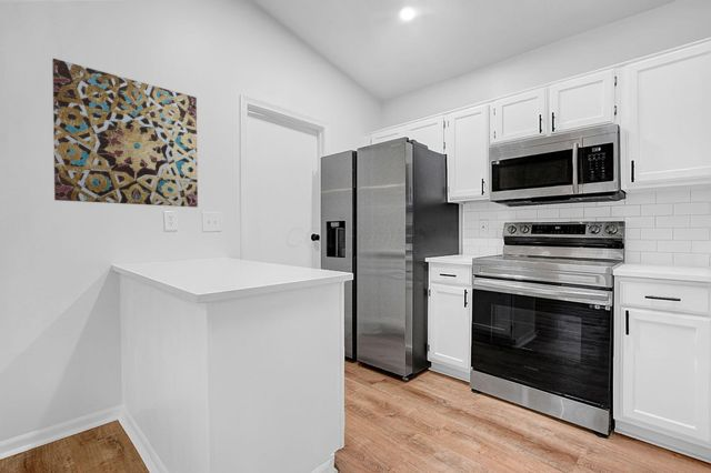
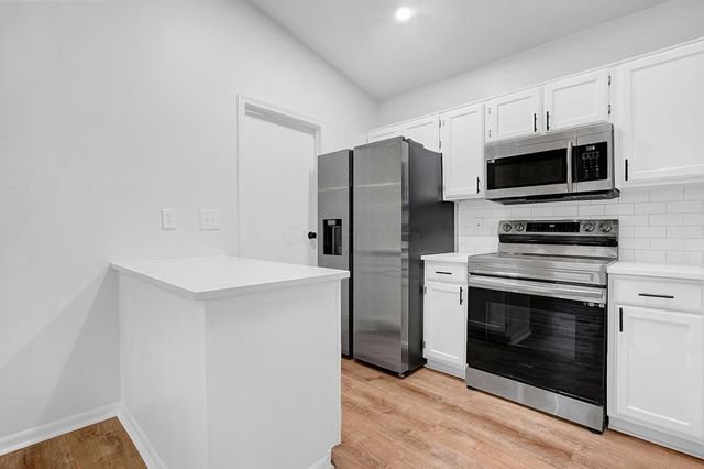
- wall art (133, 142)
